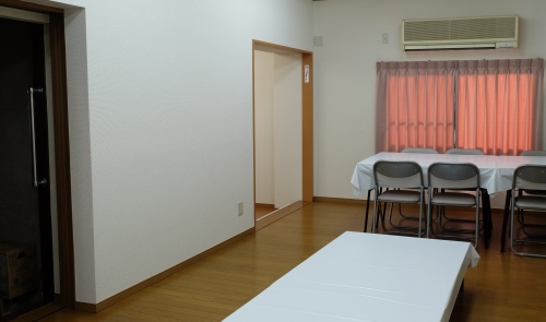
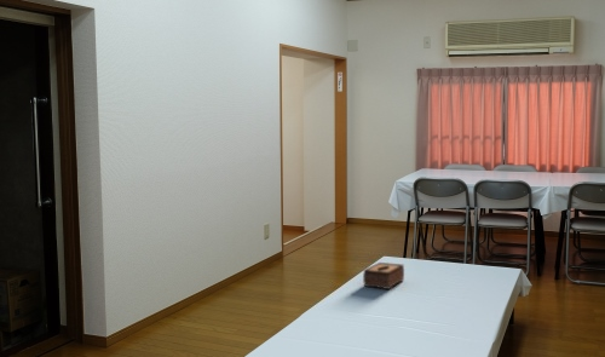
+ tissue box (384, 275)
